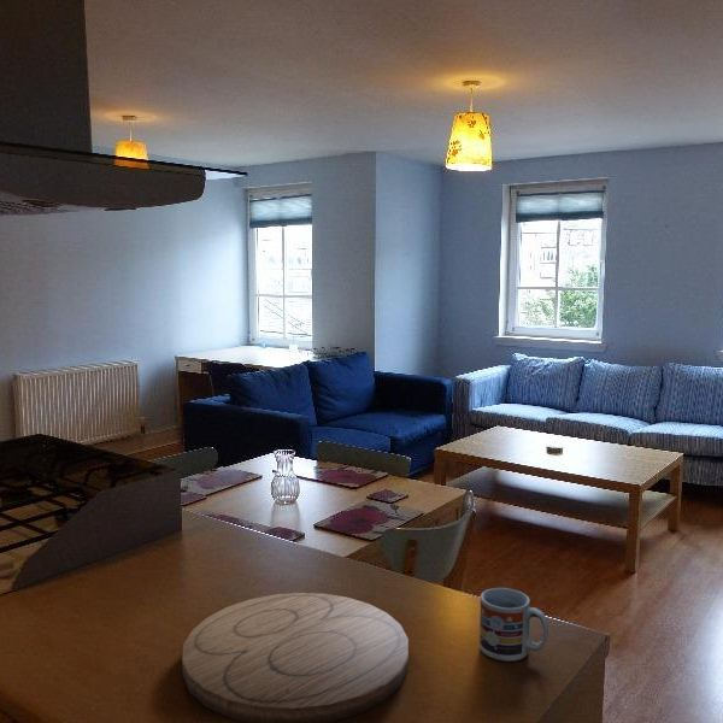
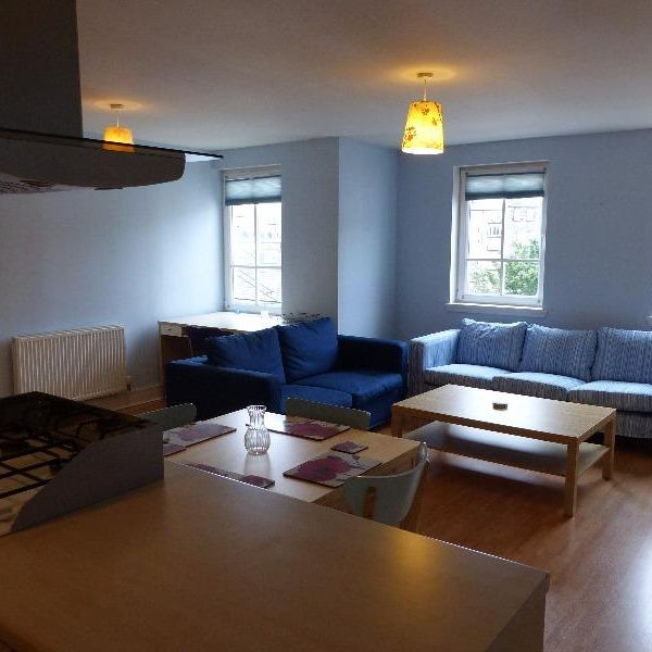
- cup (513, 624)
- cutting board (296, 649)
